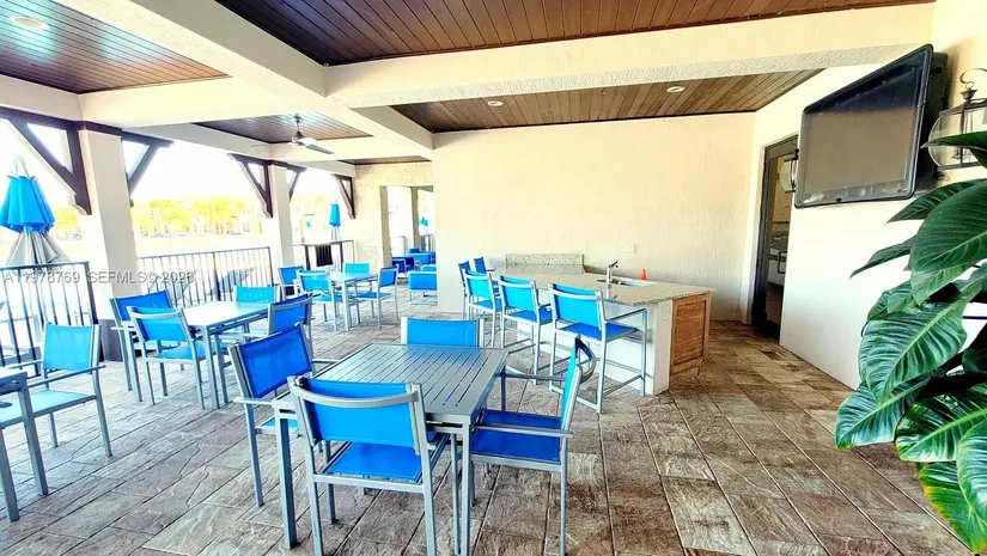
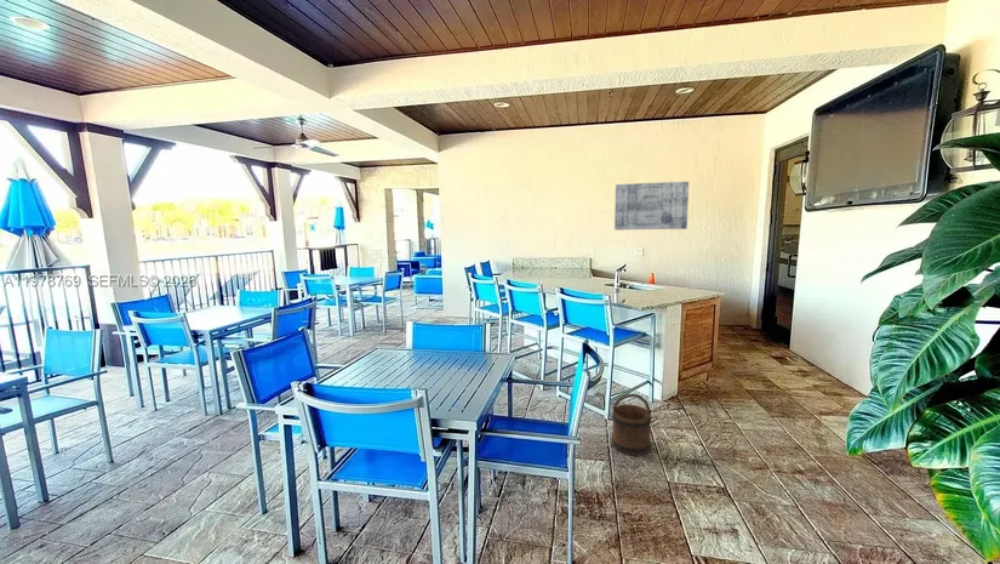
+ wall art (650, 206)
+ bucket (632, 420)
